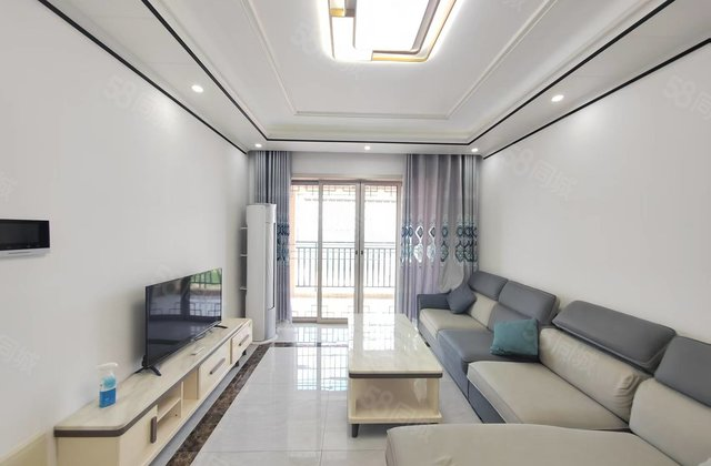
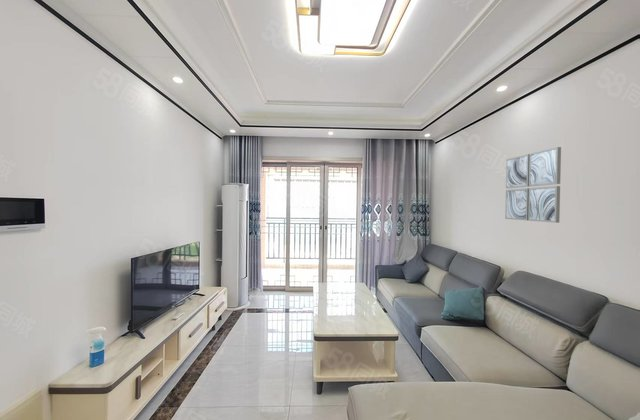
+ wall art (529, 186)
